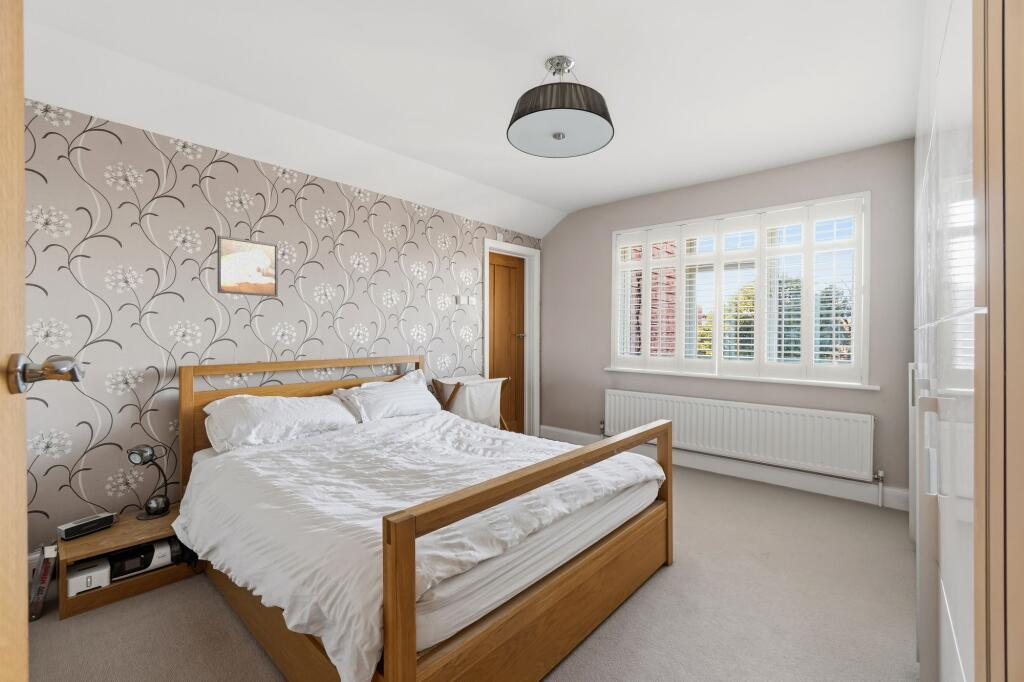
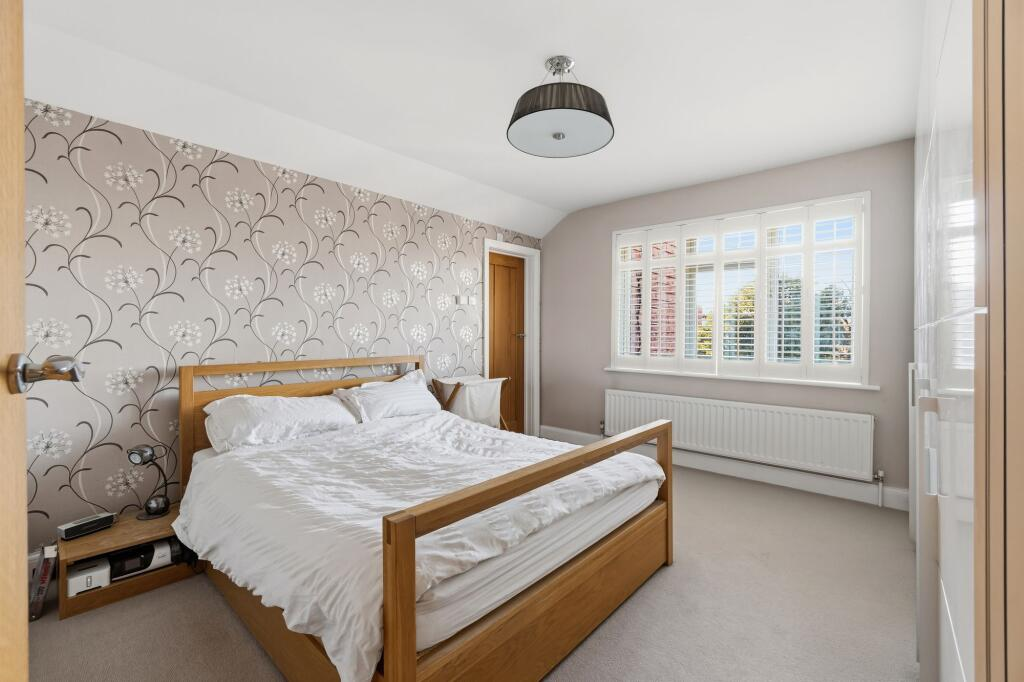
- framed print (248, 267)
